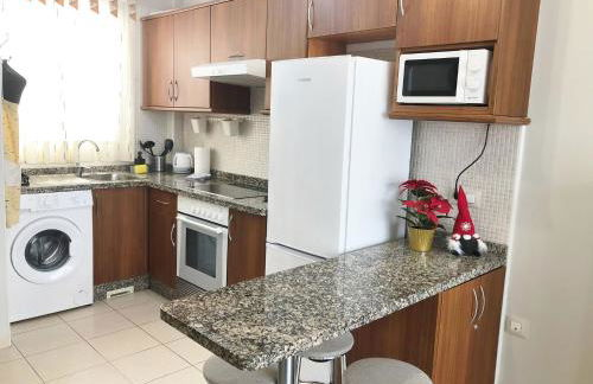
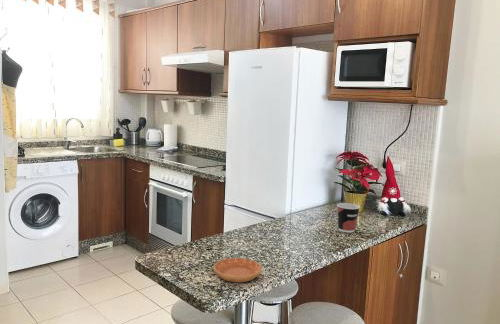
+ saucer (237, 270)
+ cup (347, 217)
